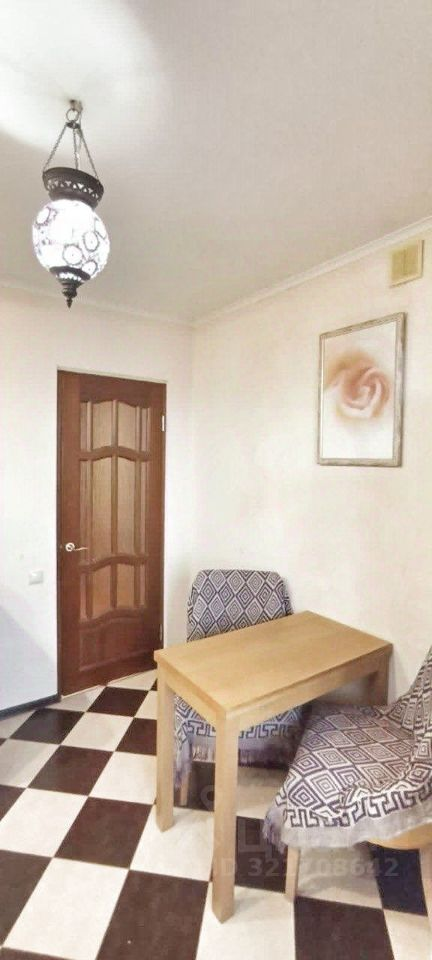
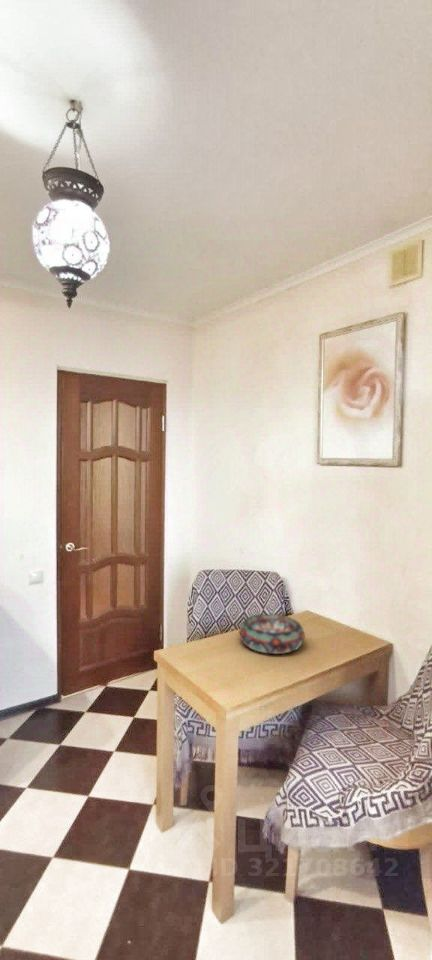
+ decorative bowl (271, 633)
